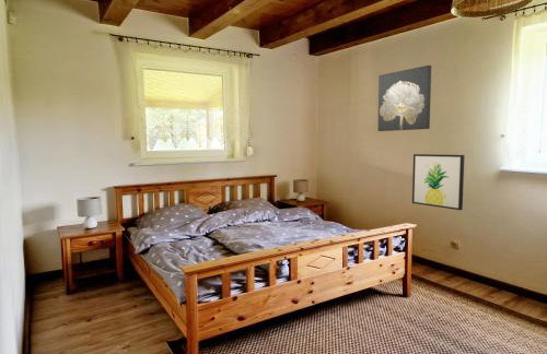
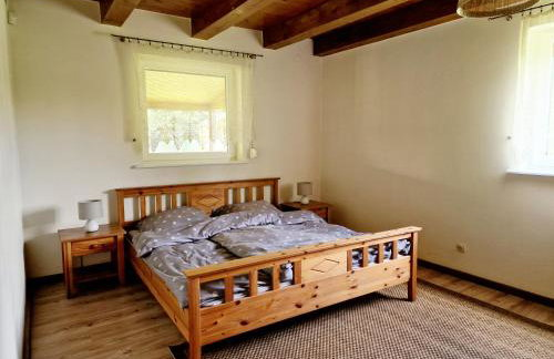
- wall art (403, 101)
- wall art (437, 180)
